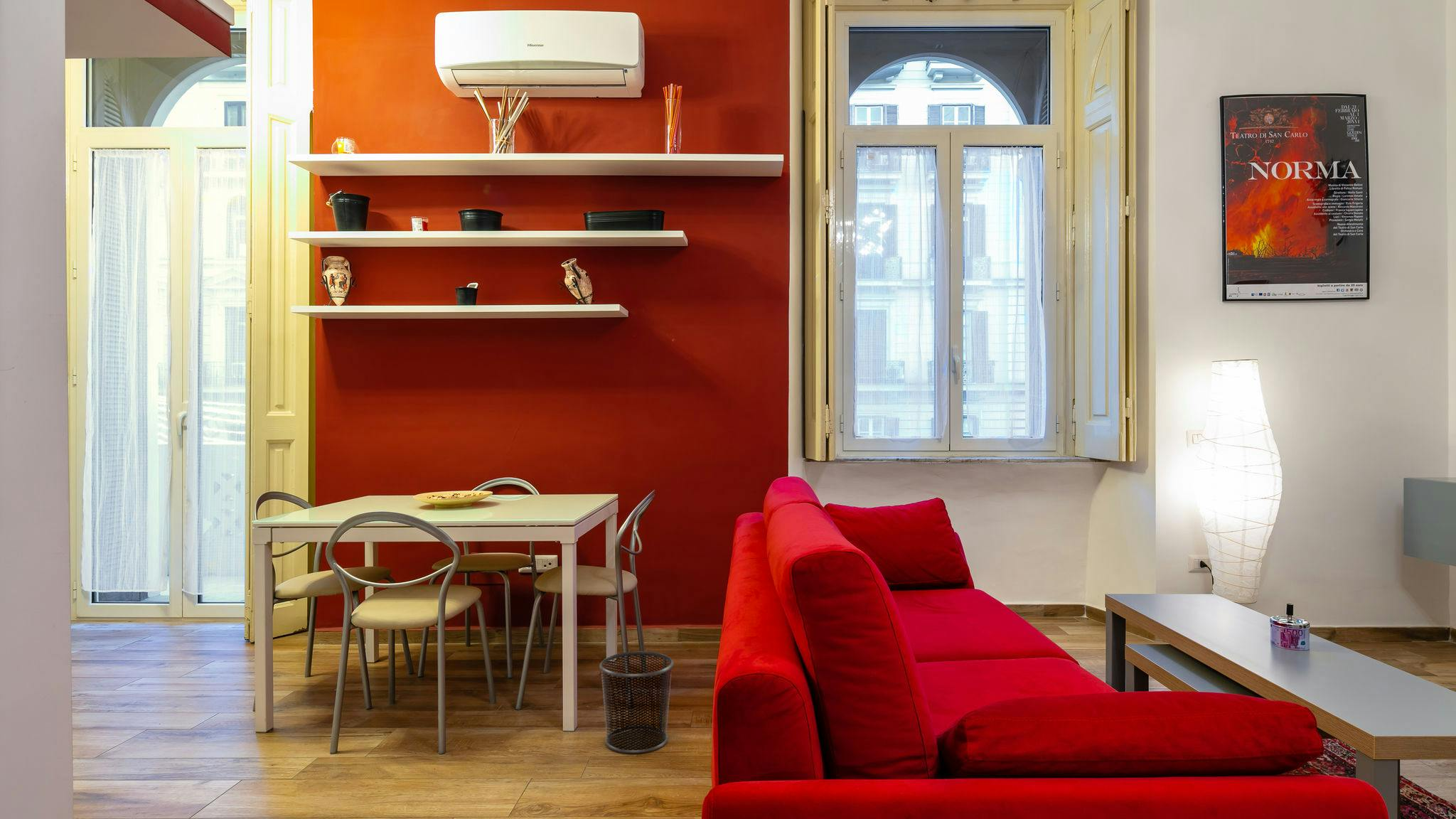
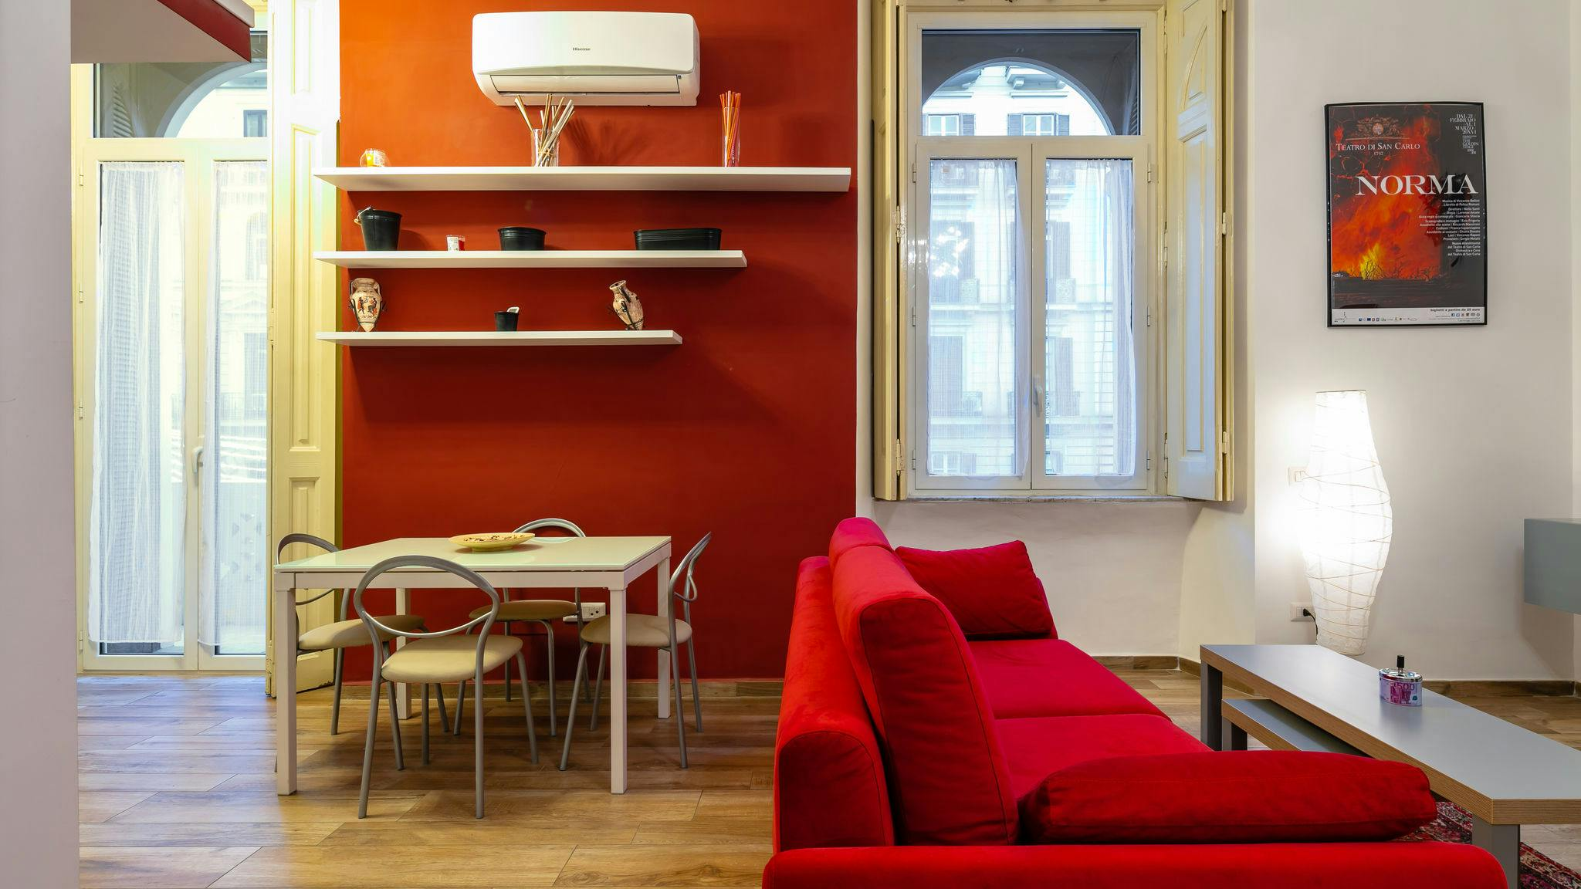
- waste bin (636, 701)
